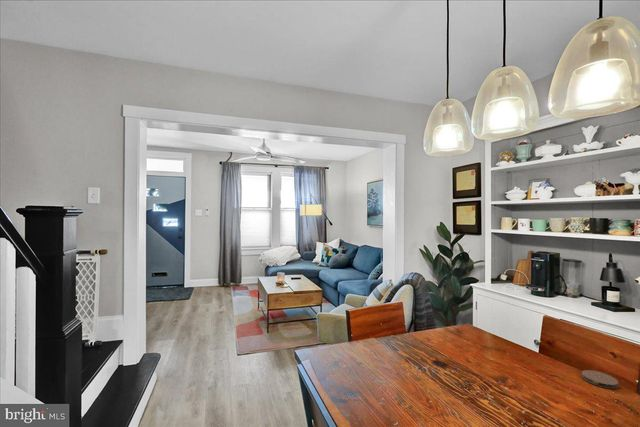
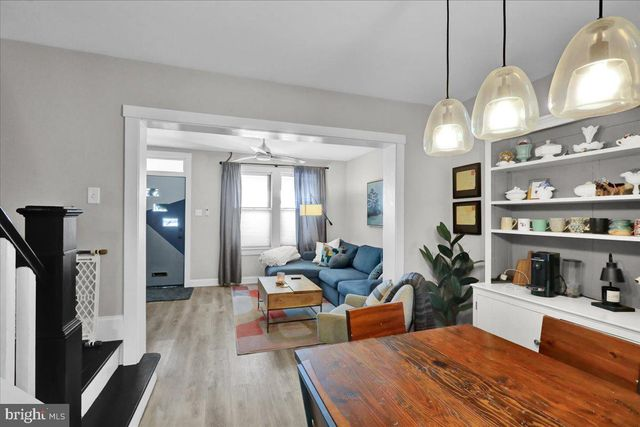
- coaster (599, 378)
